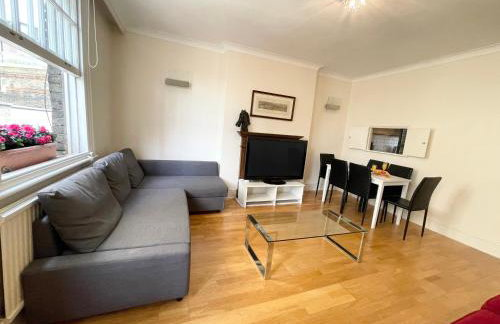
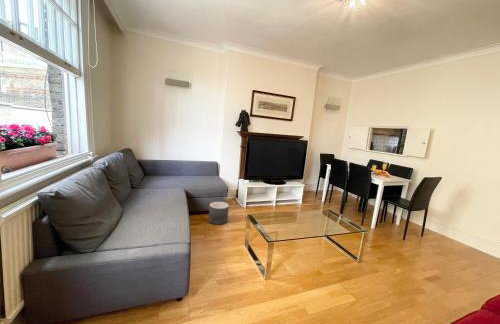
+ planter (218, 212)
